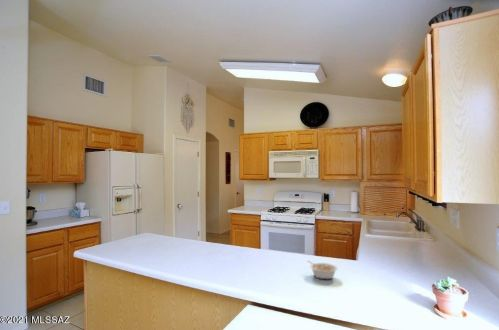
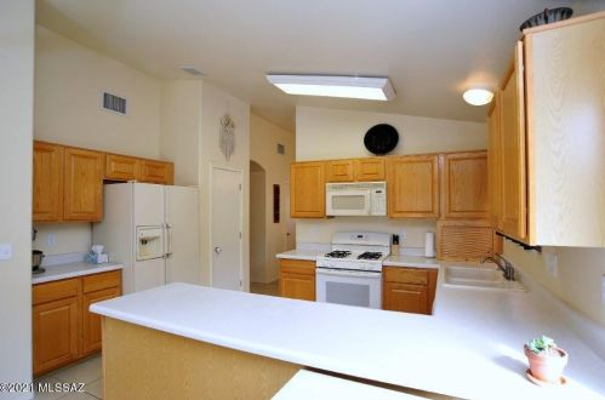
- legume (322, 270)
